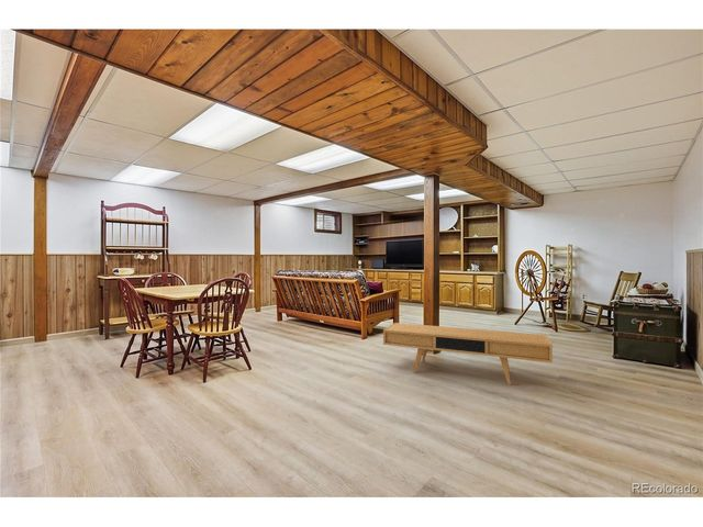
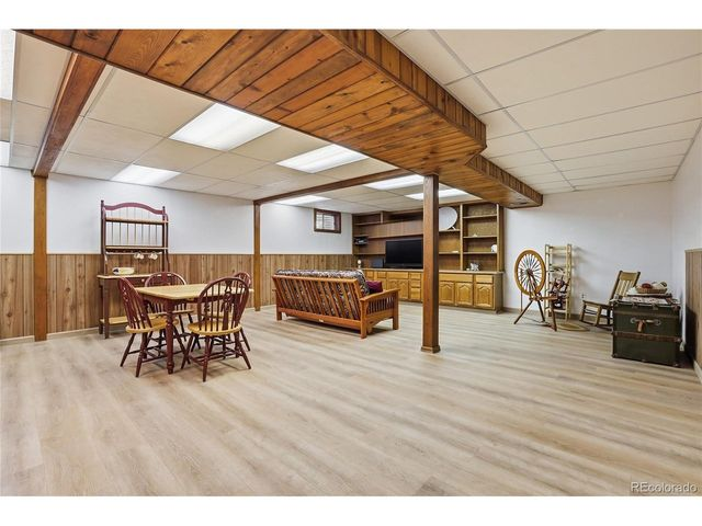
- tv console (461, 351)
